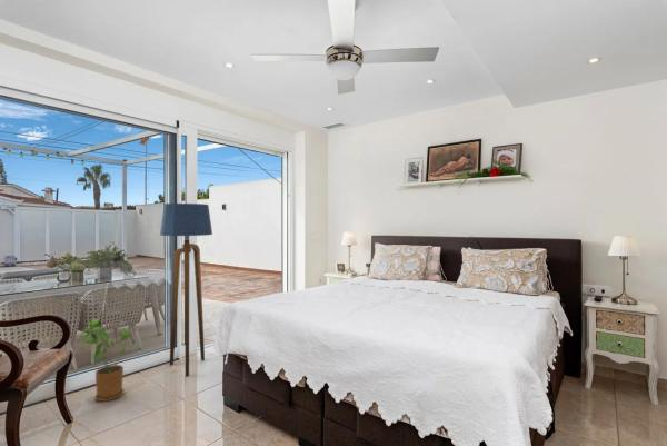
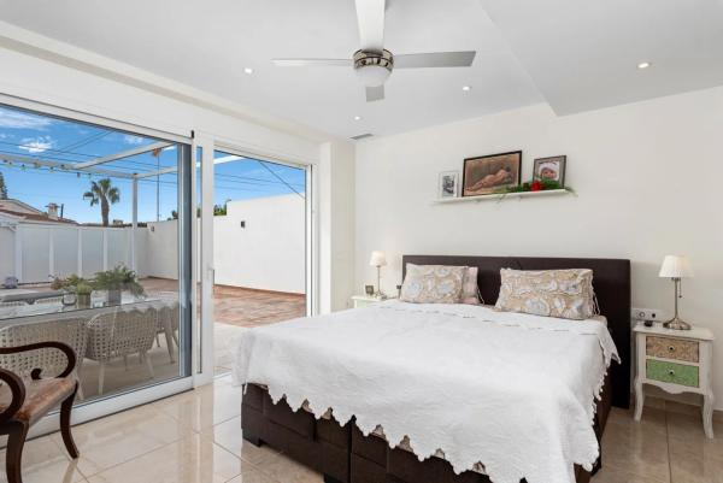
- house plant (106, 356)
- floor lamp (187, 286)
